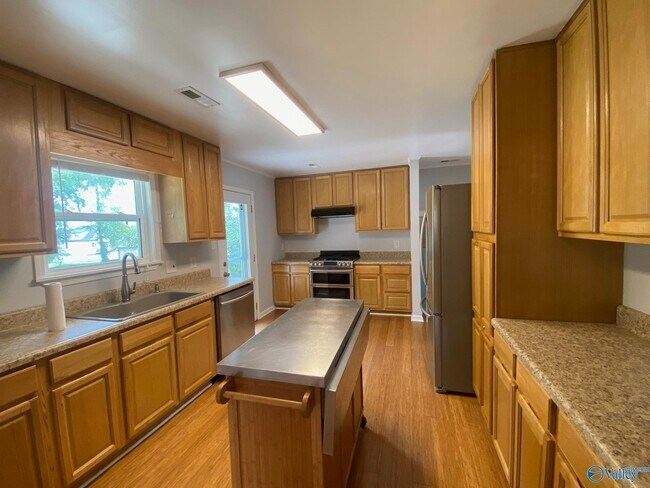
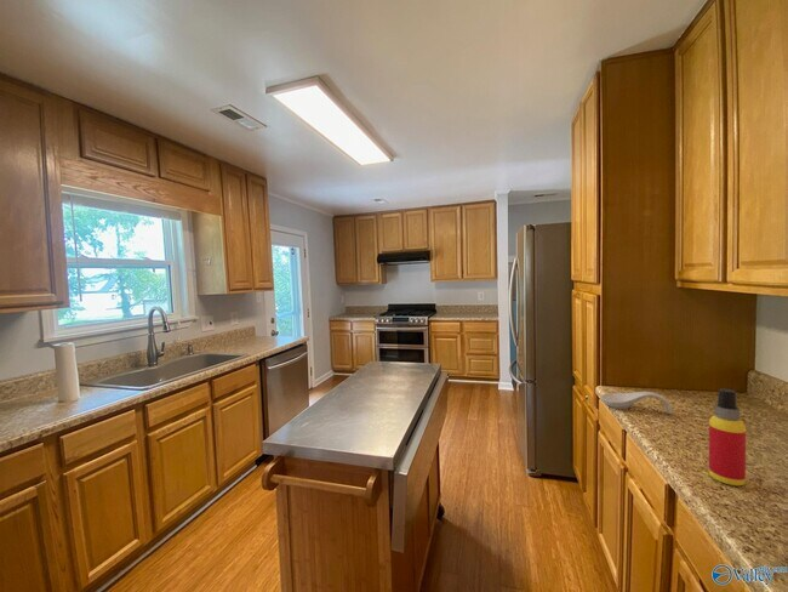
+ spray bottle (726, 434)
+ spoon rest (634, 399)
